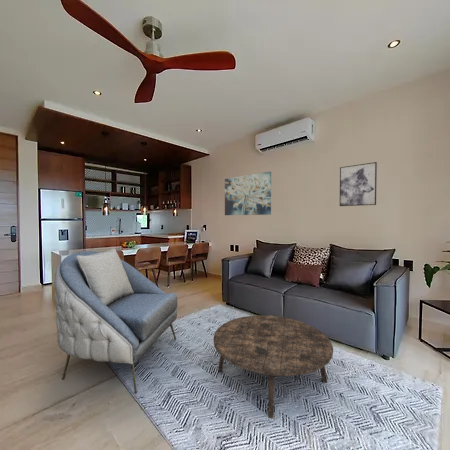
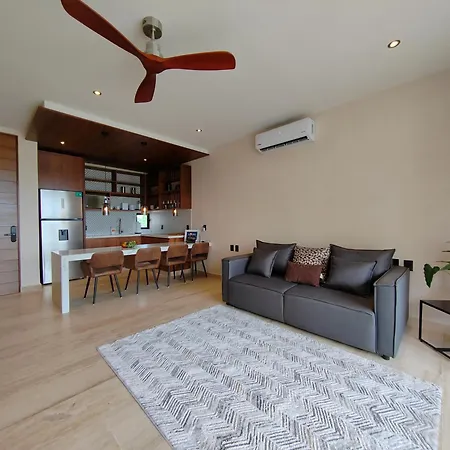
- wall art (357, 185)
- wall art (246, 195)
- coffee table (270, 356)
- armchair (118, 305)
